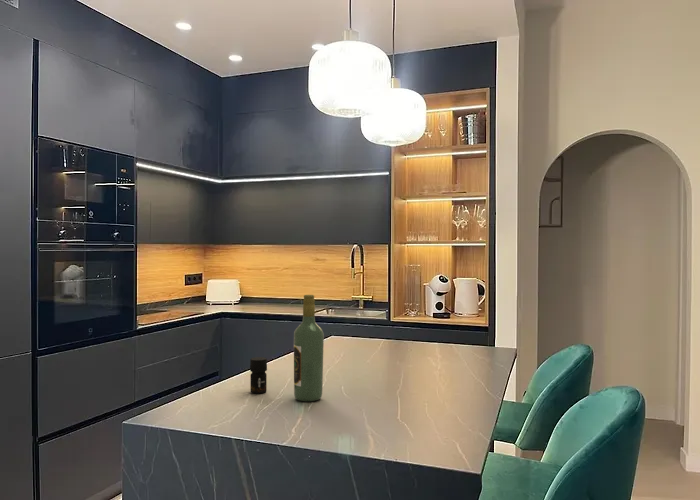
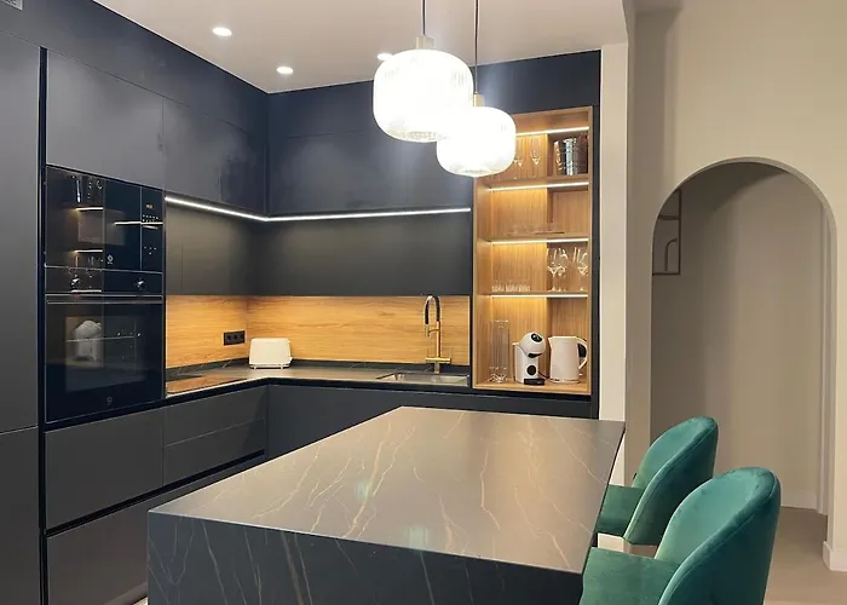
- jar (258, 375)
- wine bottle (308, 346)
